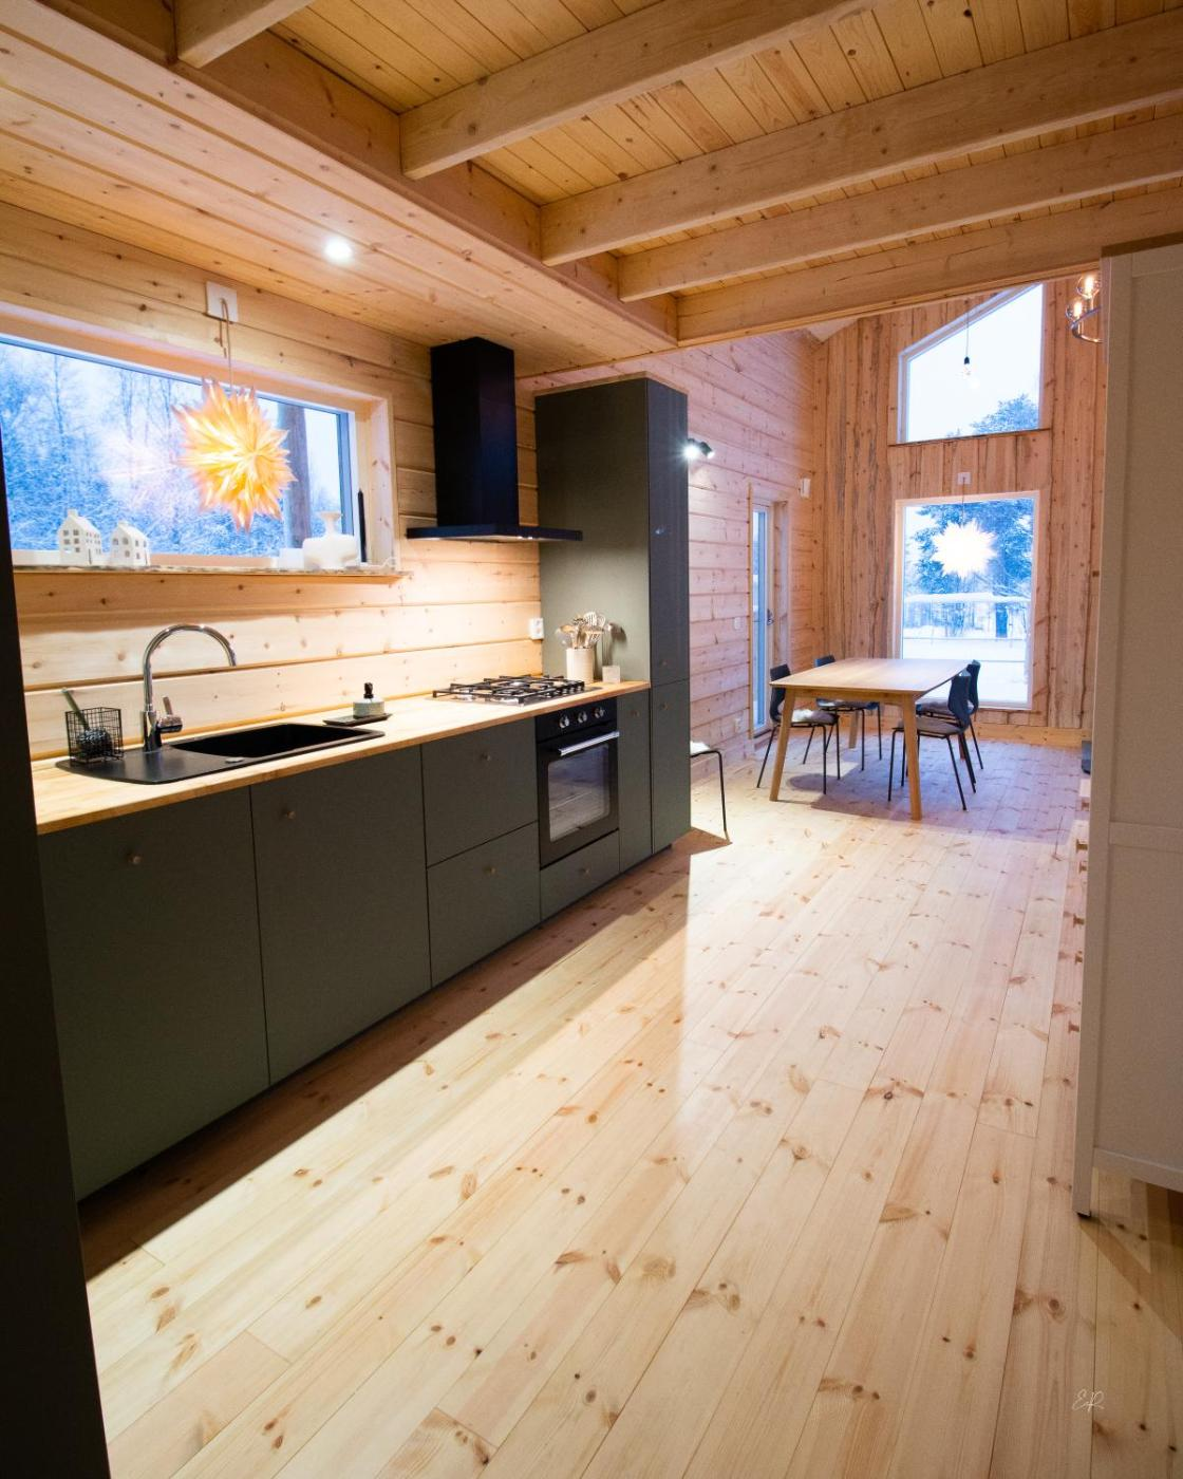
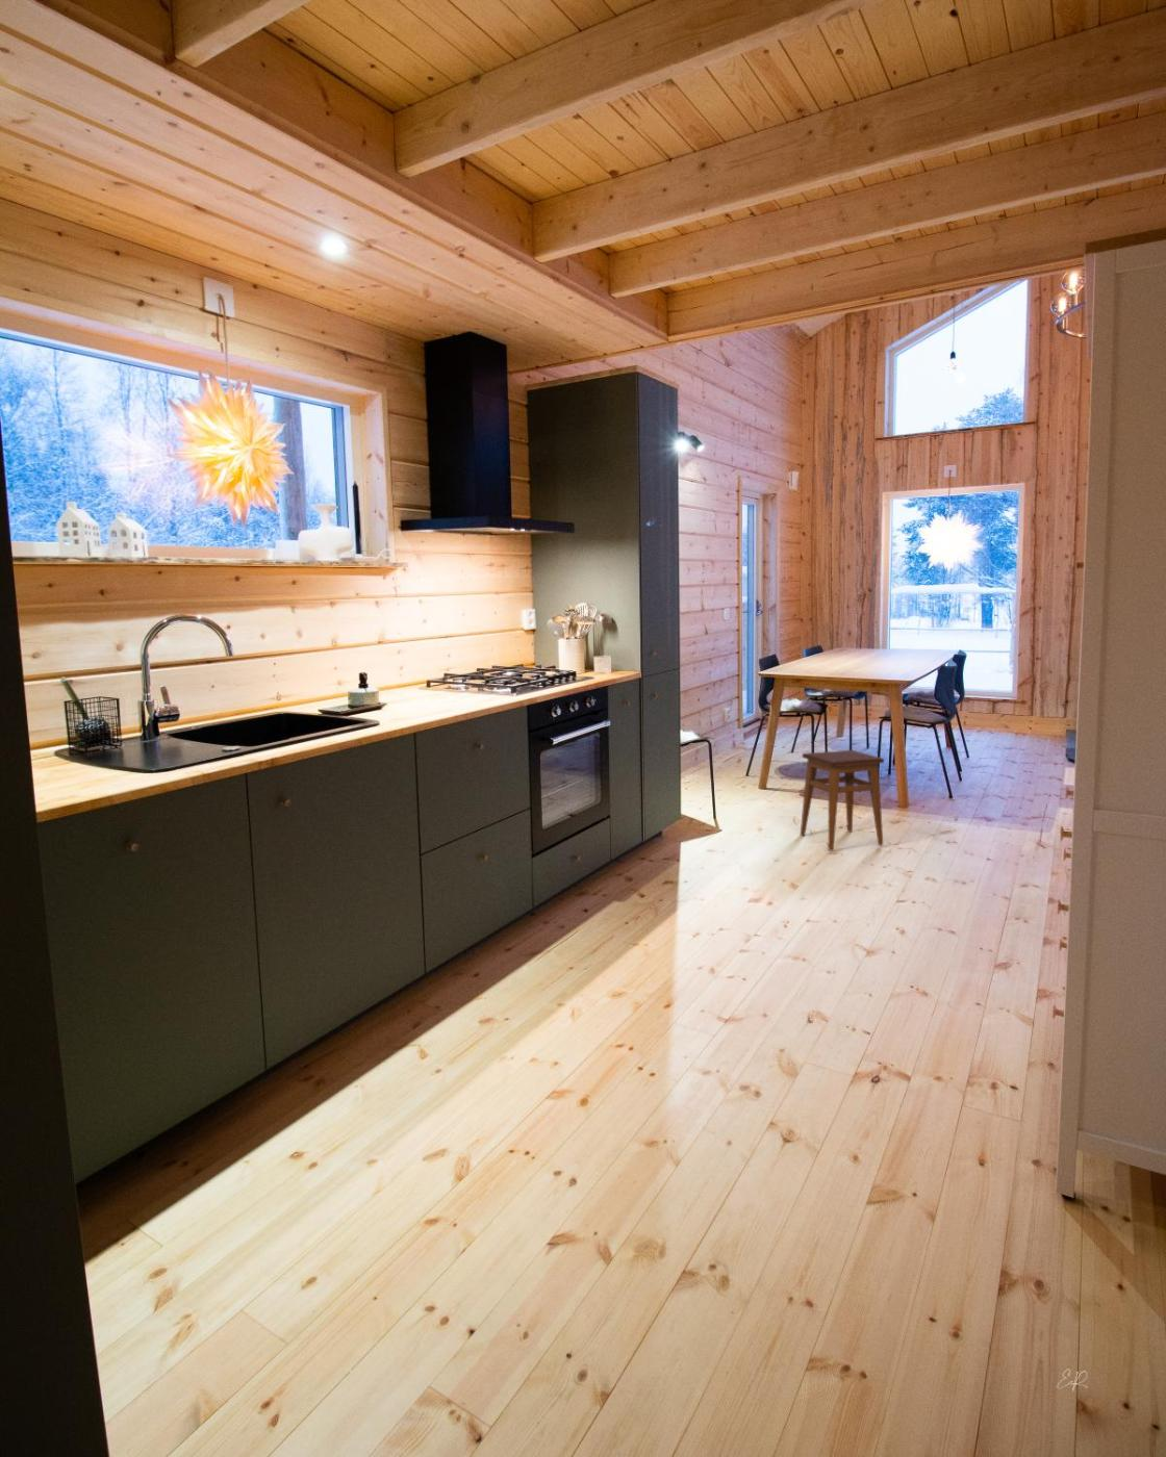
+ stool (838, 798)
